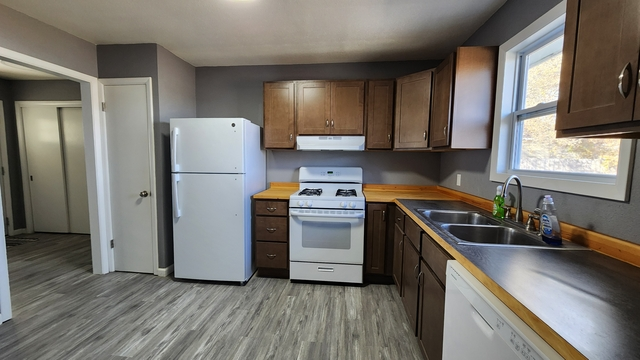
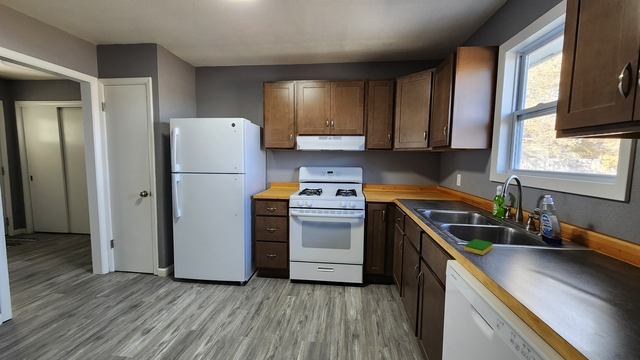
+ dish sponge (478, 246)
